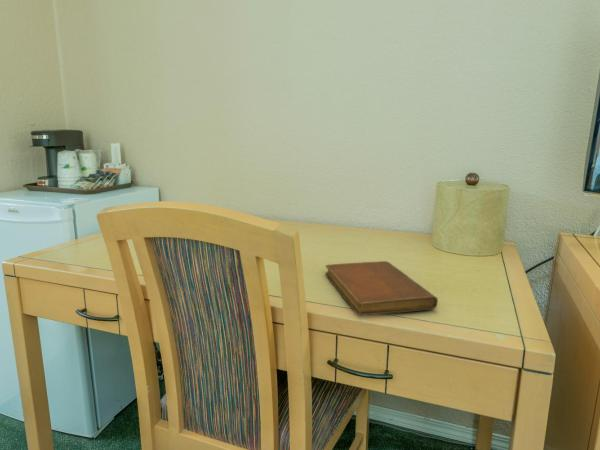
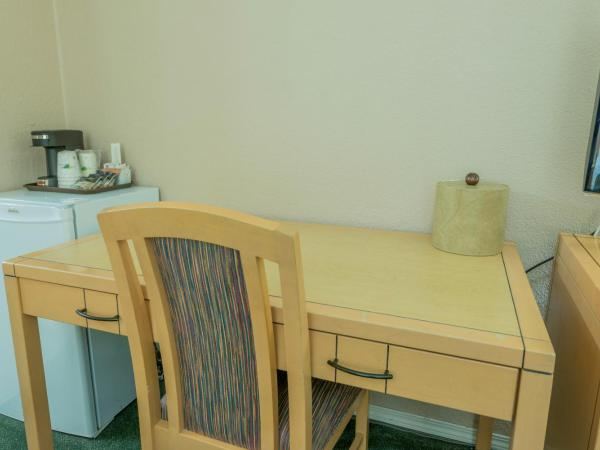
- notebook (375, 284)
